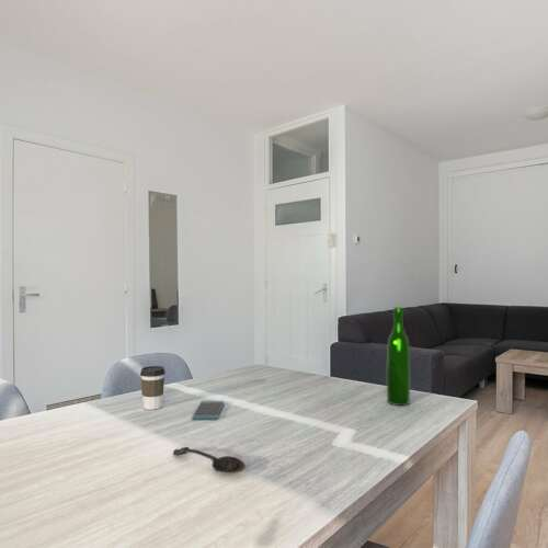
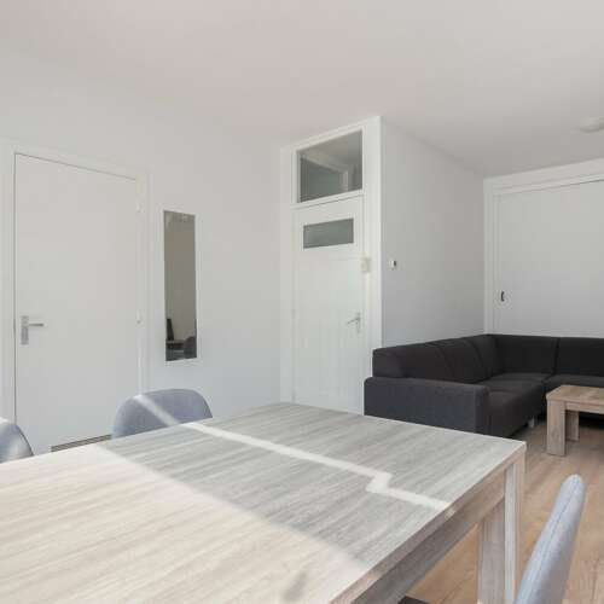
- coffee cup (152, 387)
- wine bottle (398, 354)
- smartphone (208, 409)
- spoon (207, 457)
